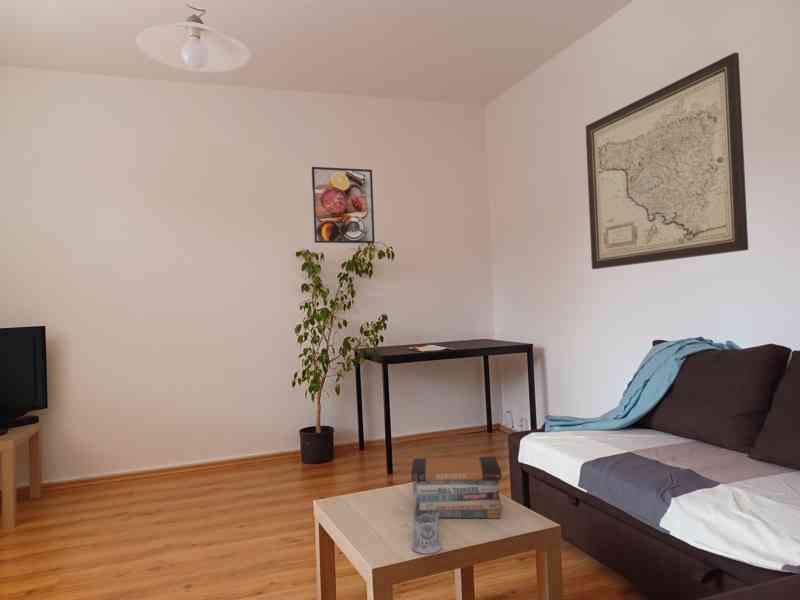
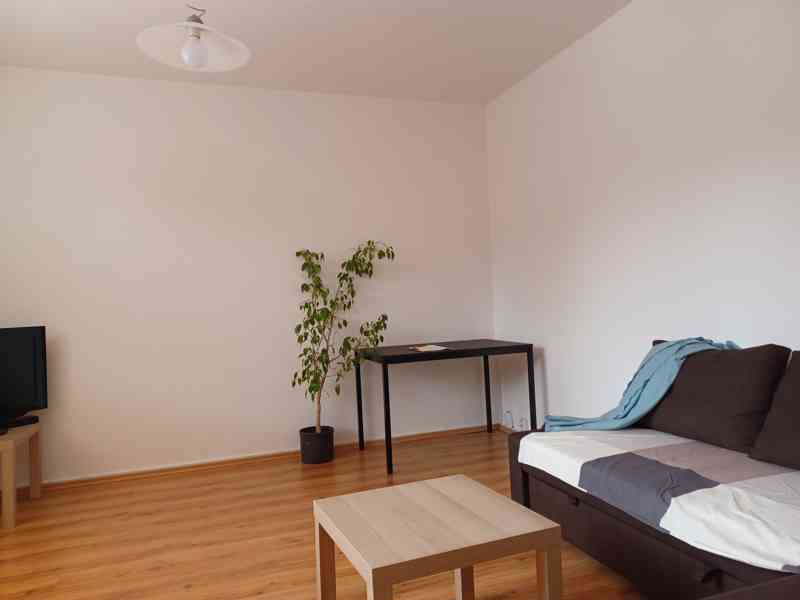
- tea glass holder (418, 526)
- wall art (653, 177)
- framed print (343, 205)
- book stack (455, 486)
